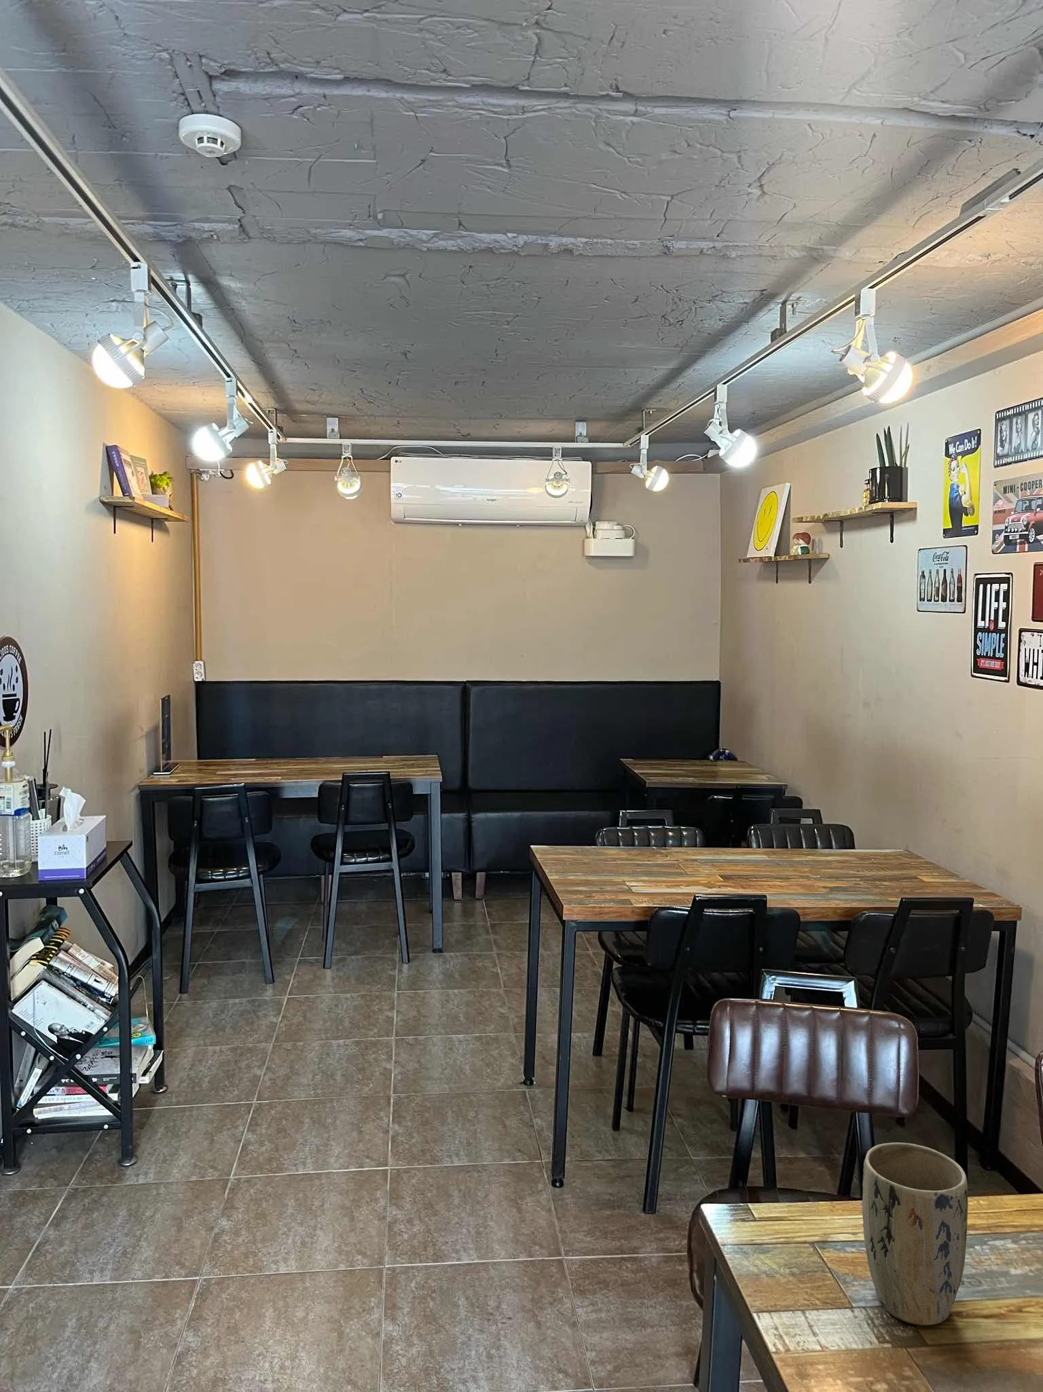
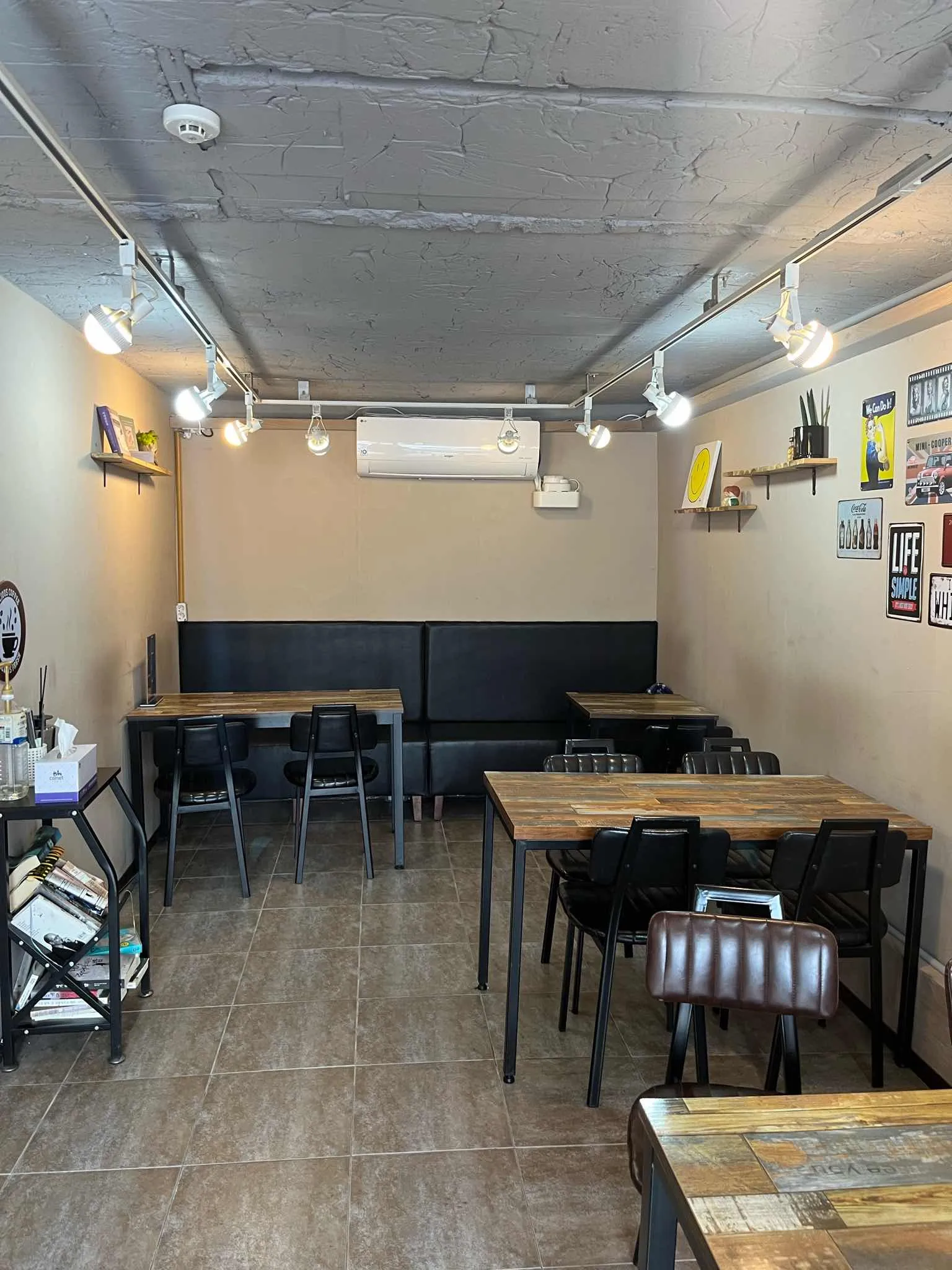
- plant pot (913, 1234)
